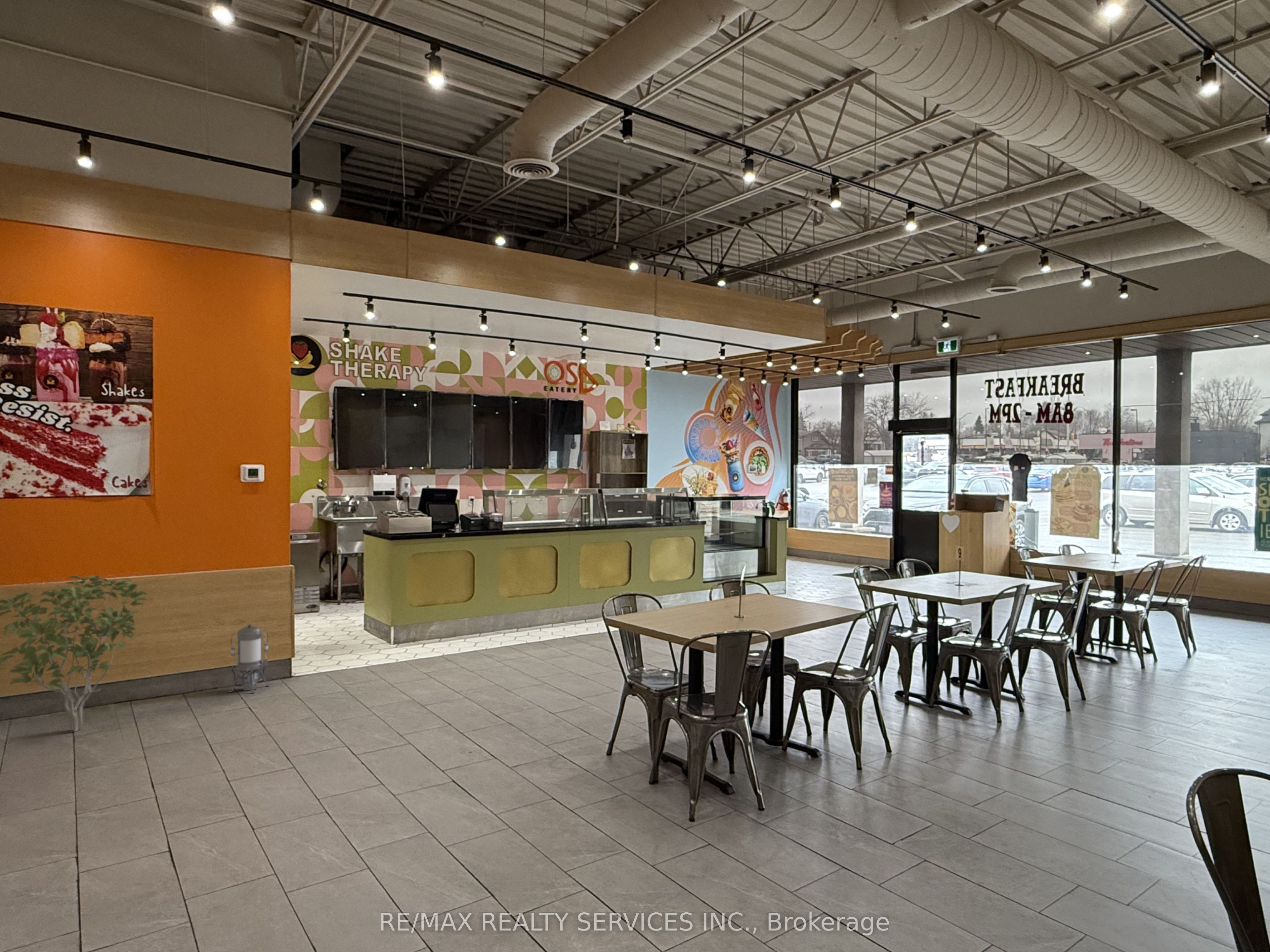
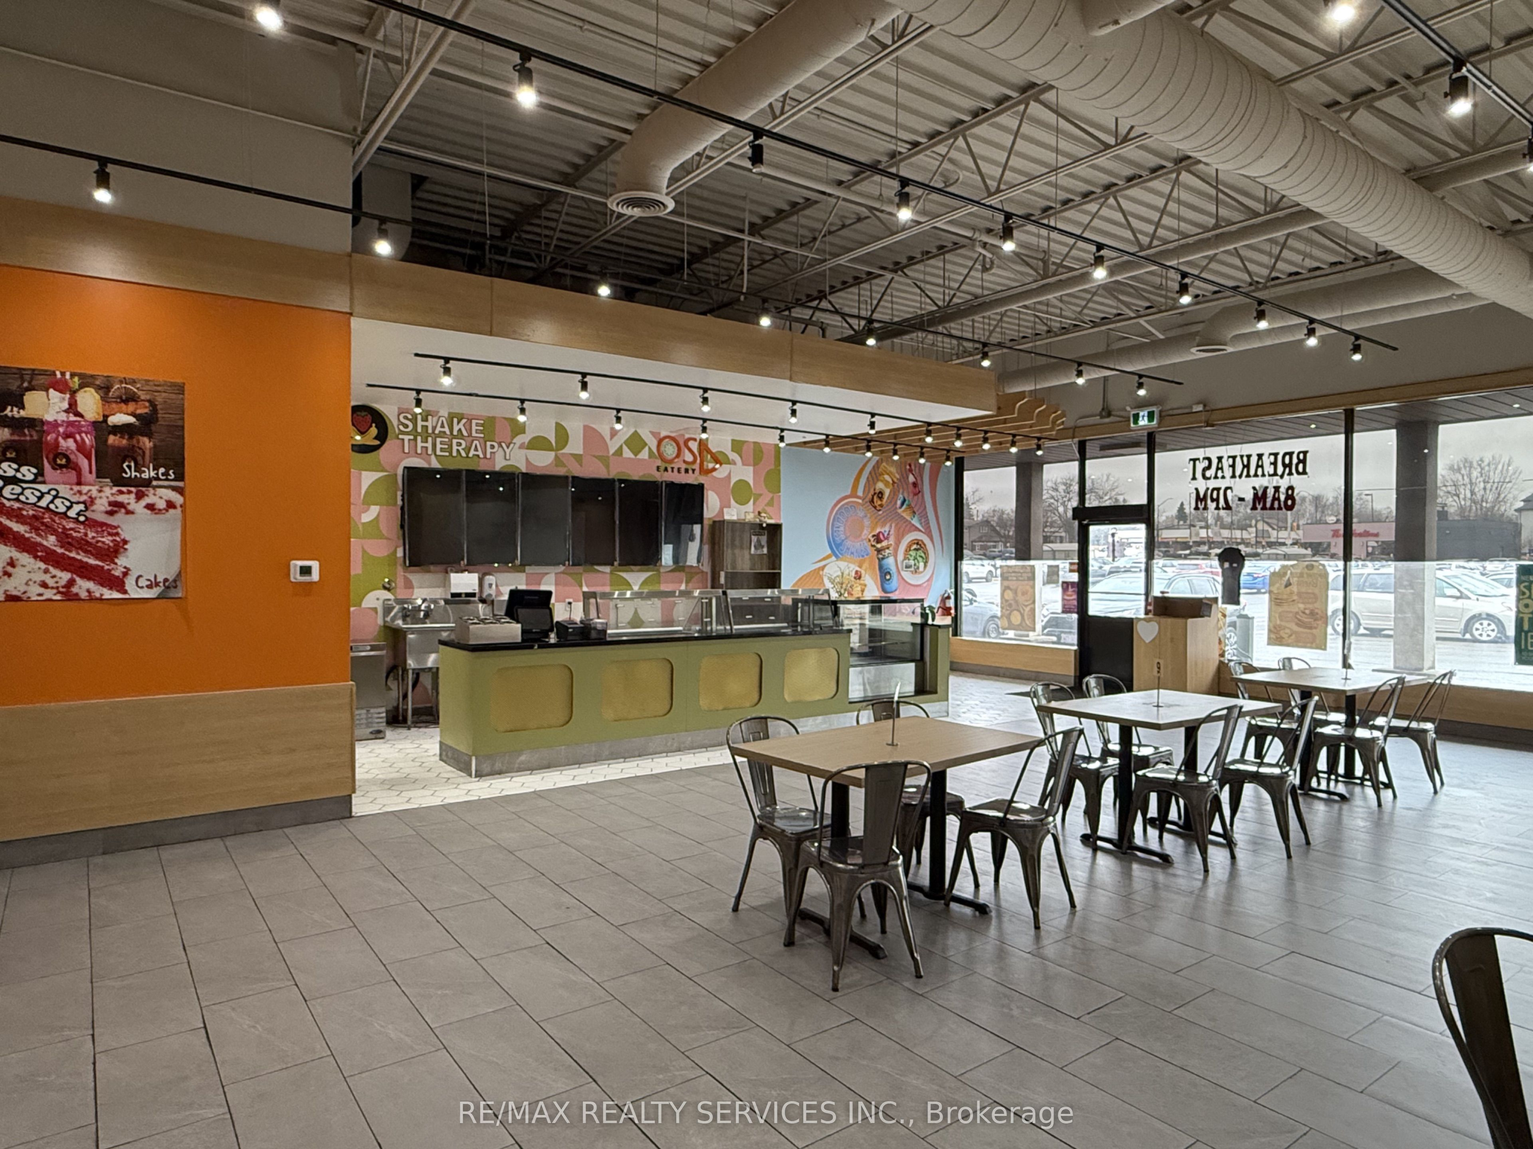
- shrub (76, 653)
- samovar (249, 656)
